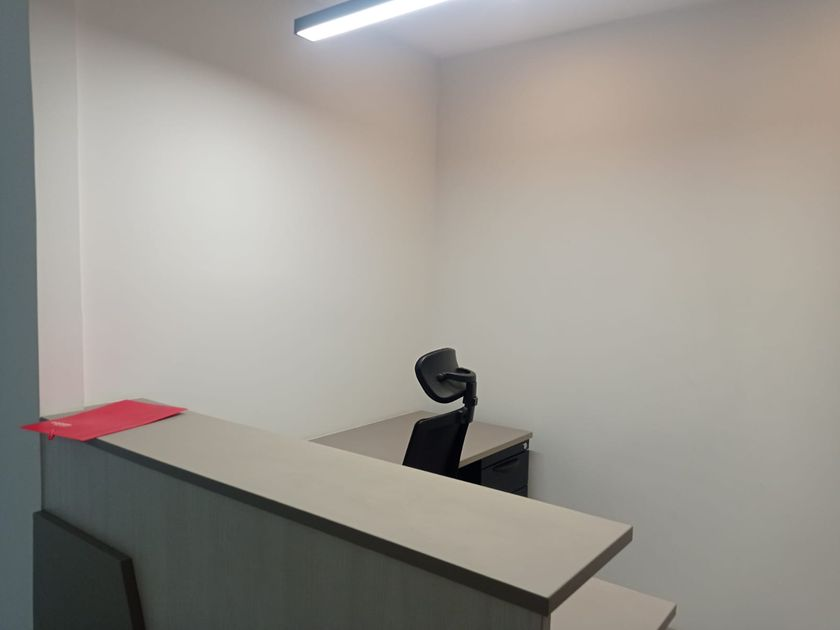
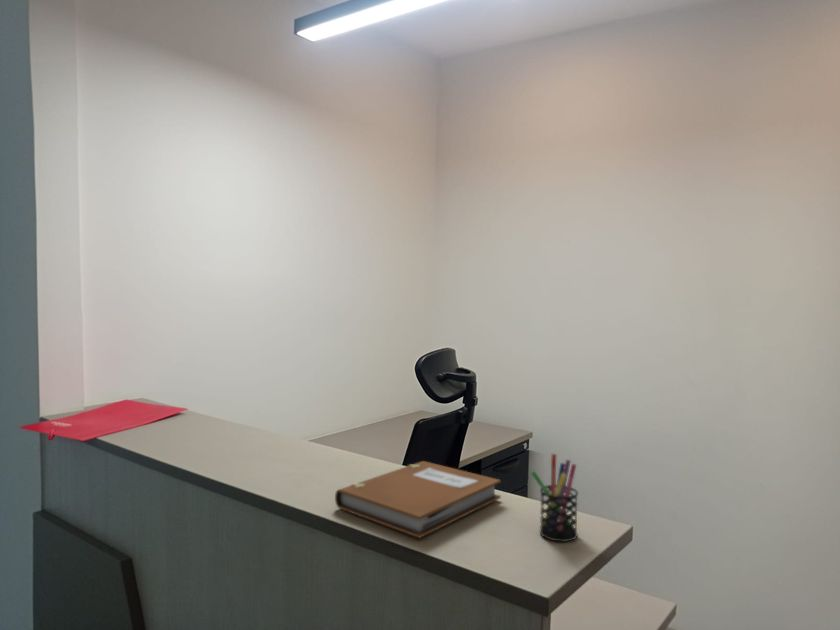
+ notebook (421, 492)
+ pen holder (554, 495)
